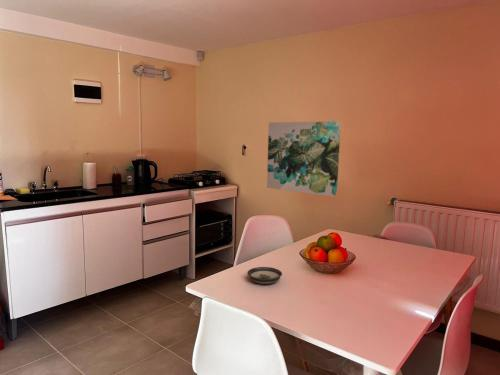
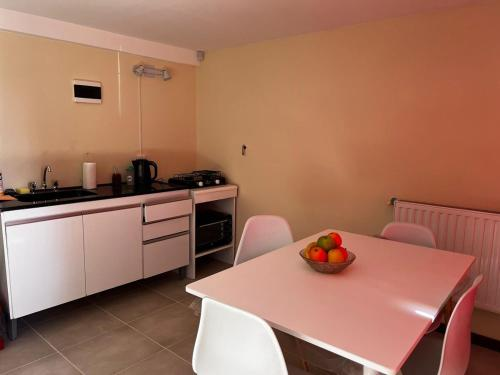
- wall art (301, 157)
- saucer (264, 276)
